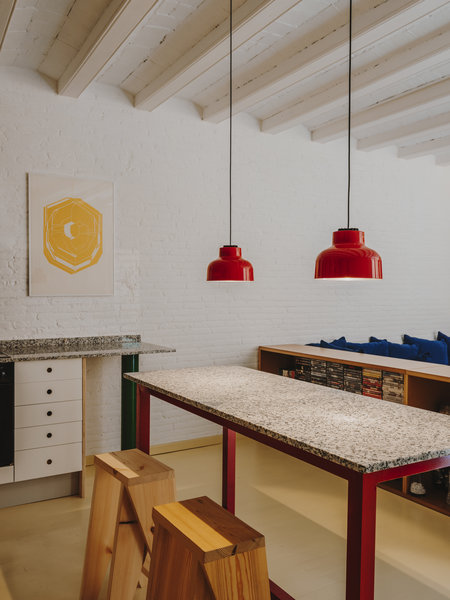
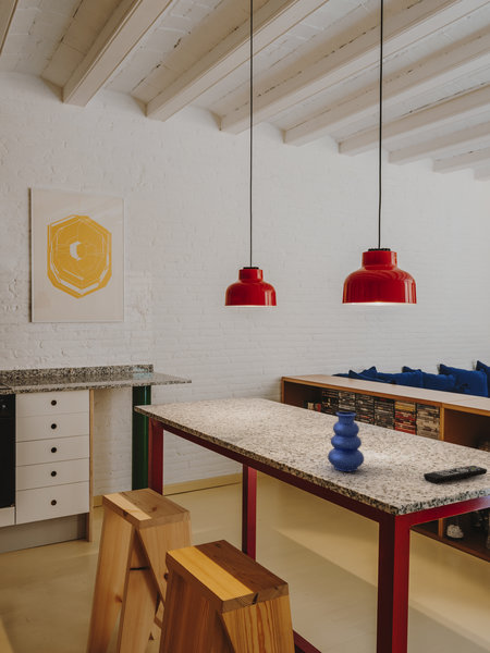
+ remote control (455, 473)
+ vase (345, 441)
